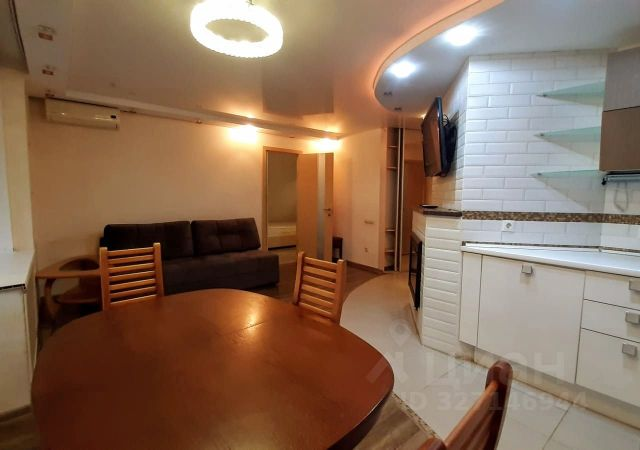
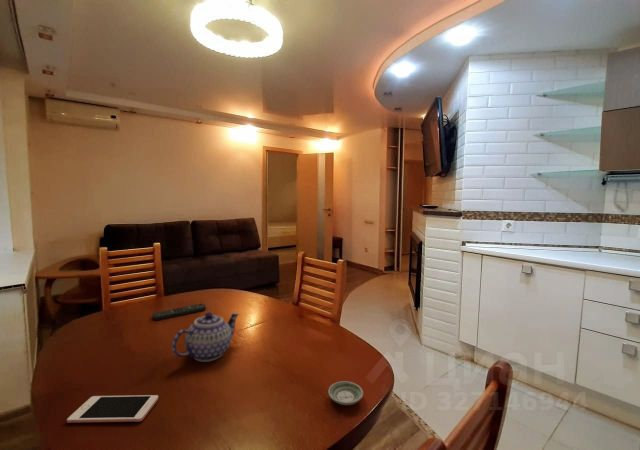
+ cell phone (115, 408)
+ teapot (208, 333)
+ remote control (180, 311)
+ saucer (345, 395)
